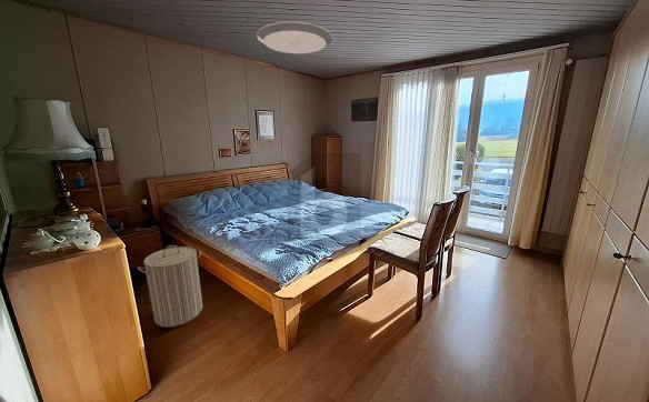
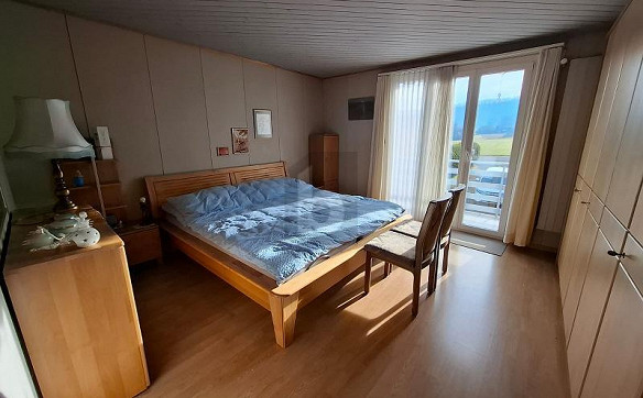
- ceiling light fixture (294, 40)
- laundry hamper (174, 280)
